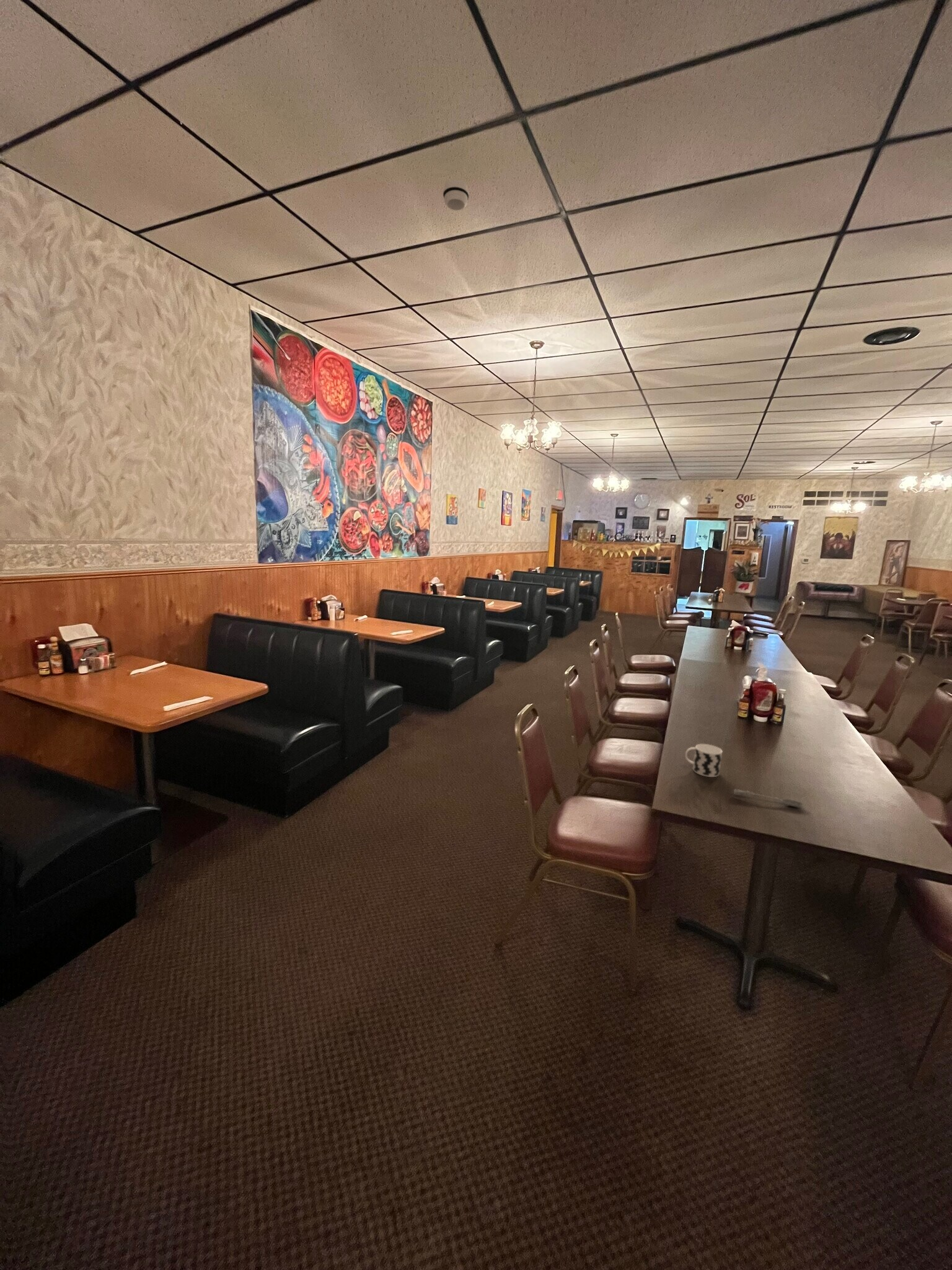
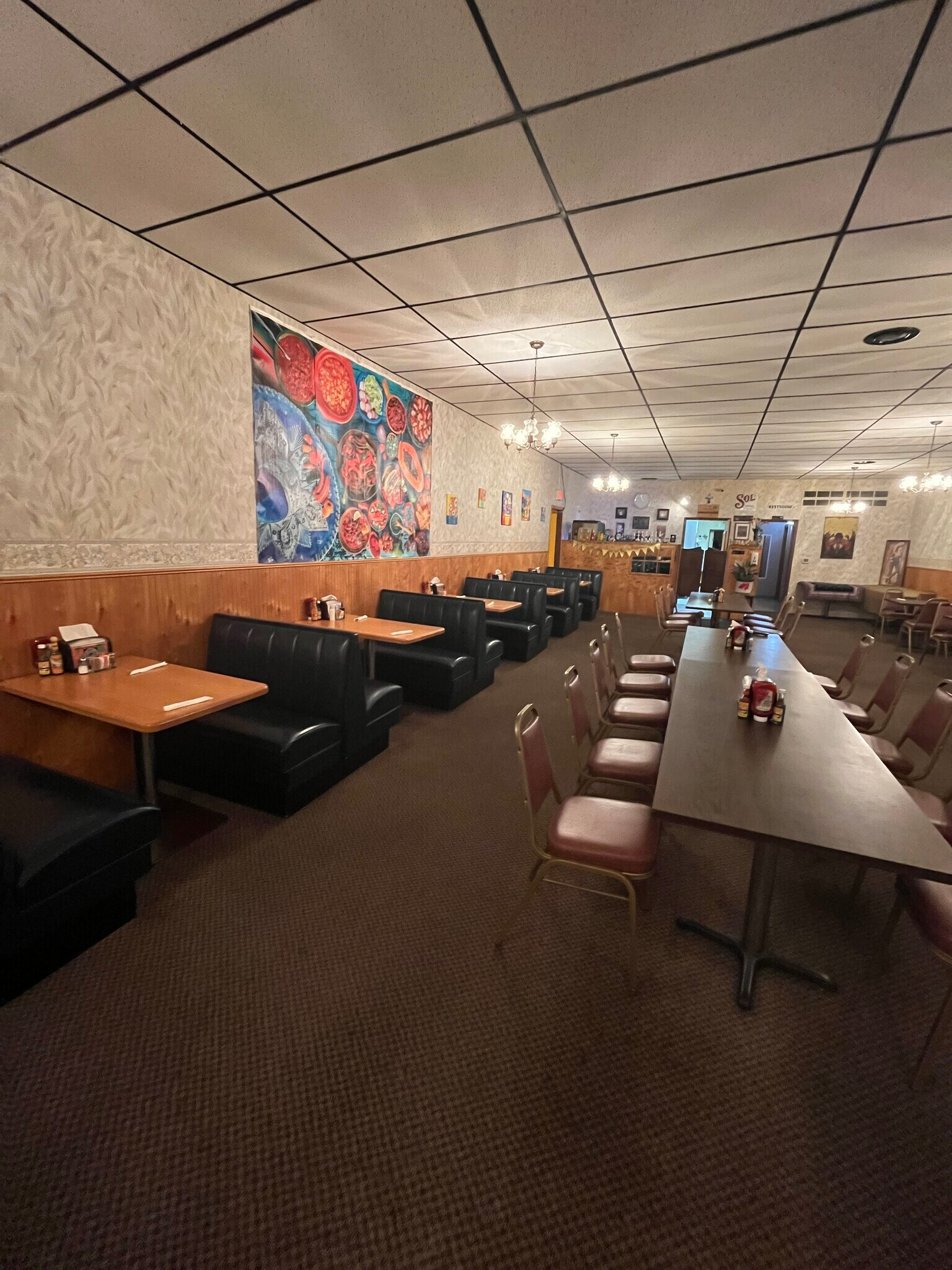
- smoke detector (456, 195)
- soupspoon (768, 797)
- cup (702, 759)
